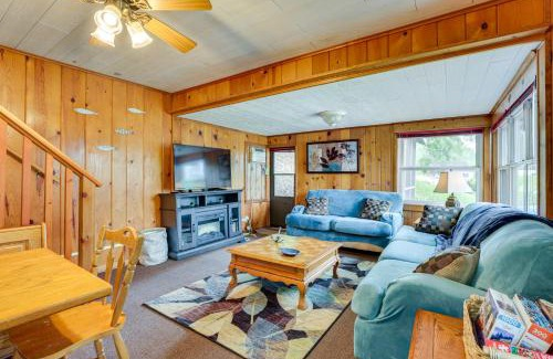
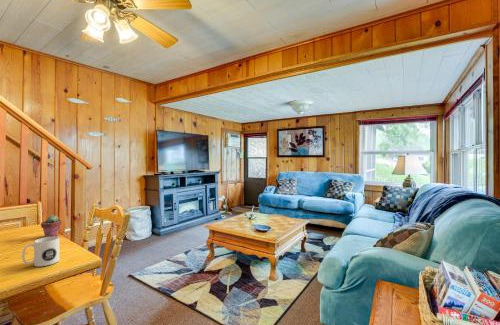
+ potted succulent (51, 225)
+ mug (41, 251)
